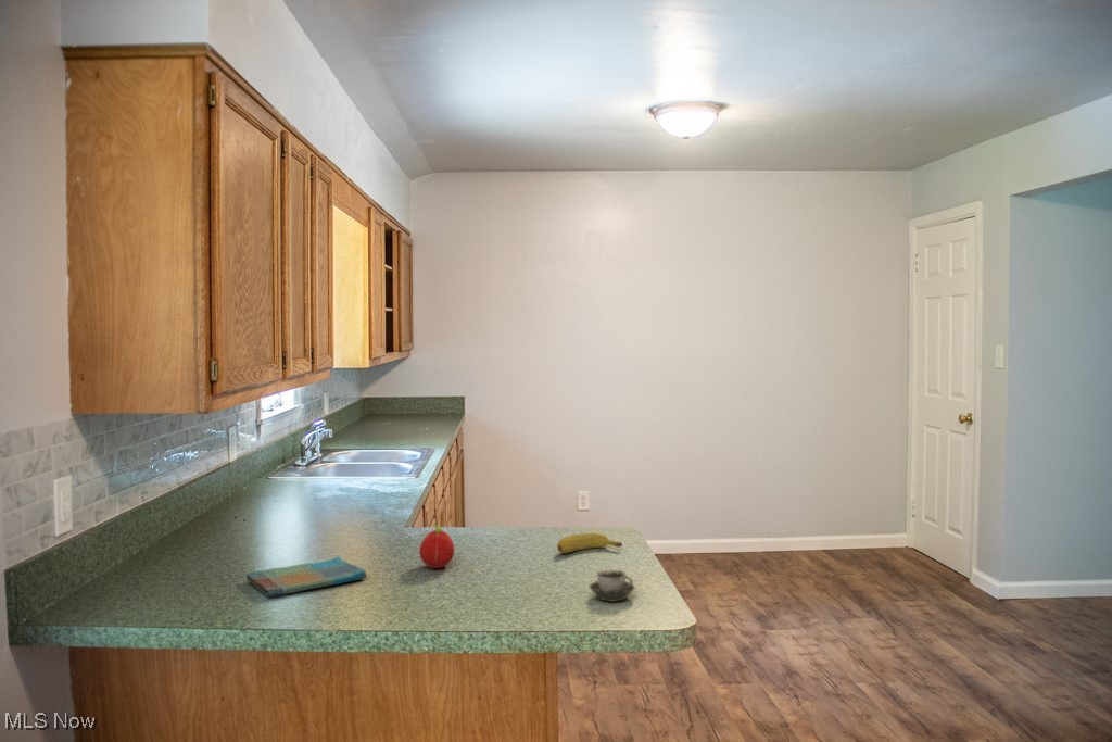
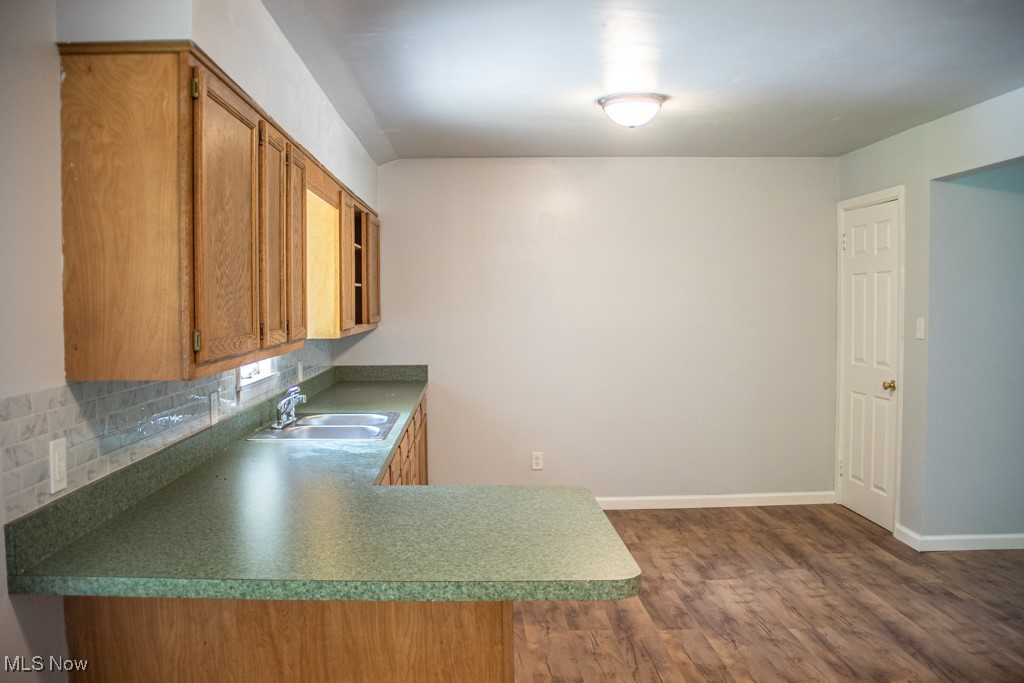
- cup (611, 584)
- dish towel (306, 575)
- fruit (437, 546)
- banana (584, 544)
